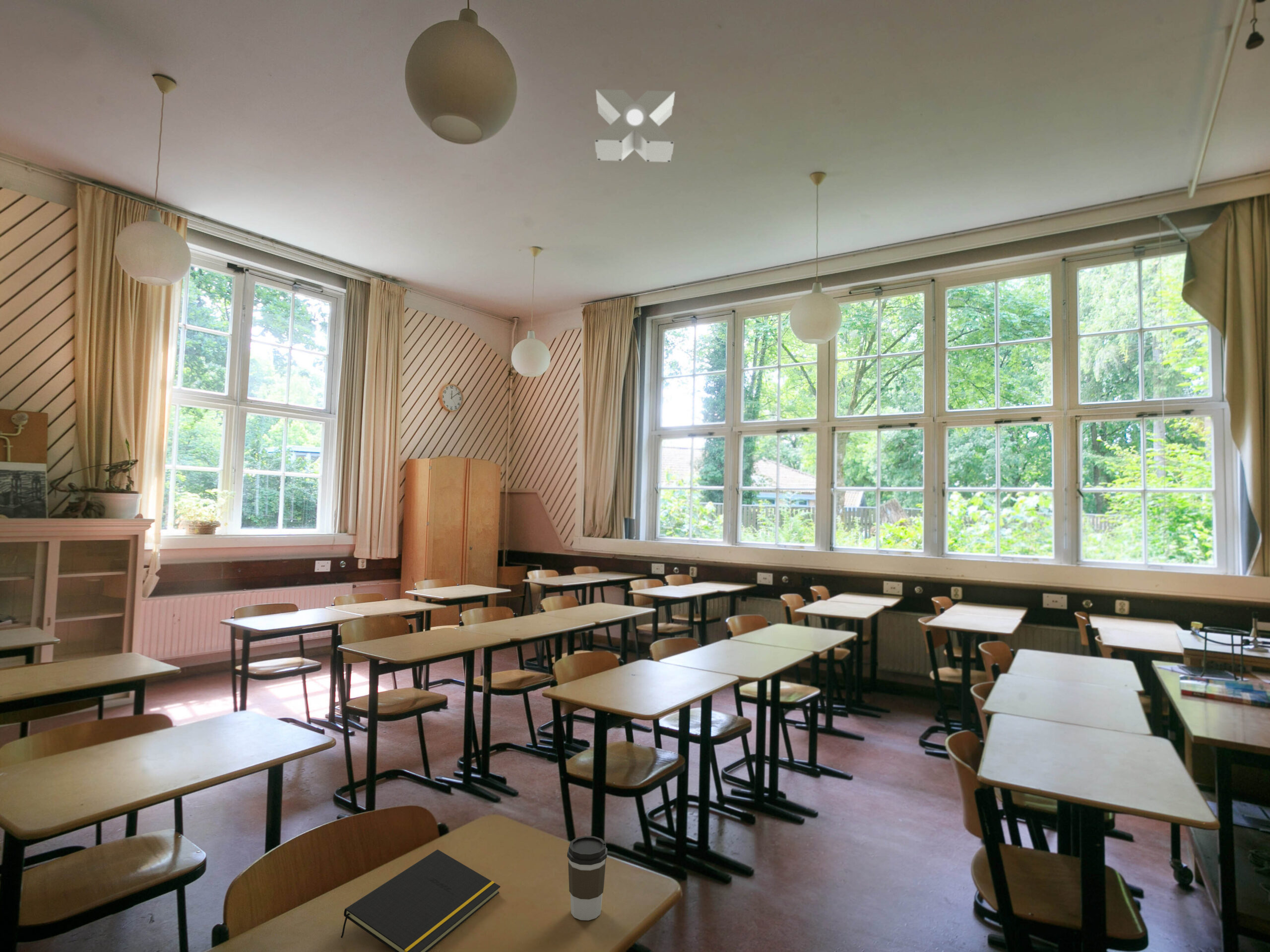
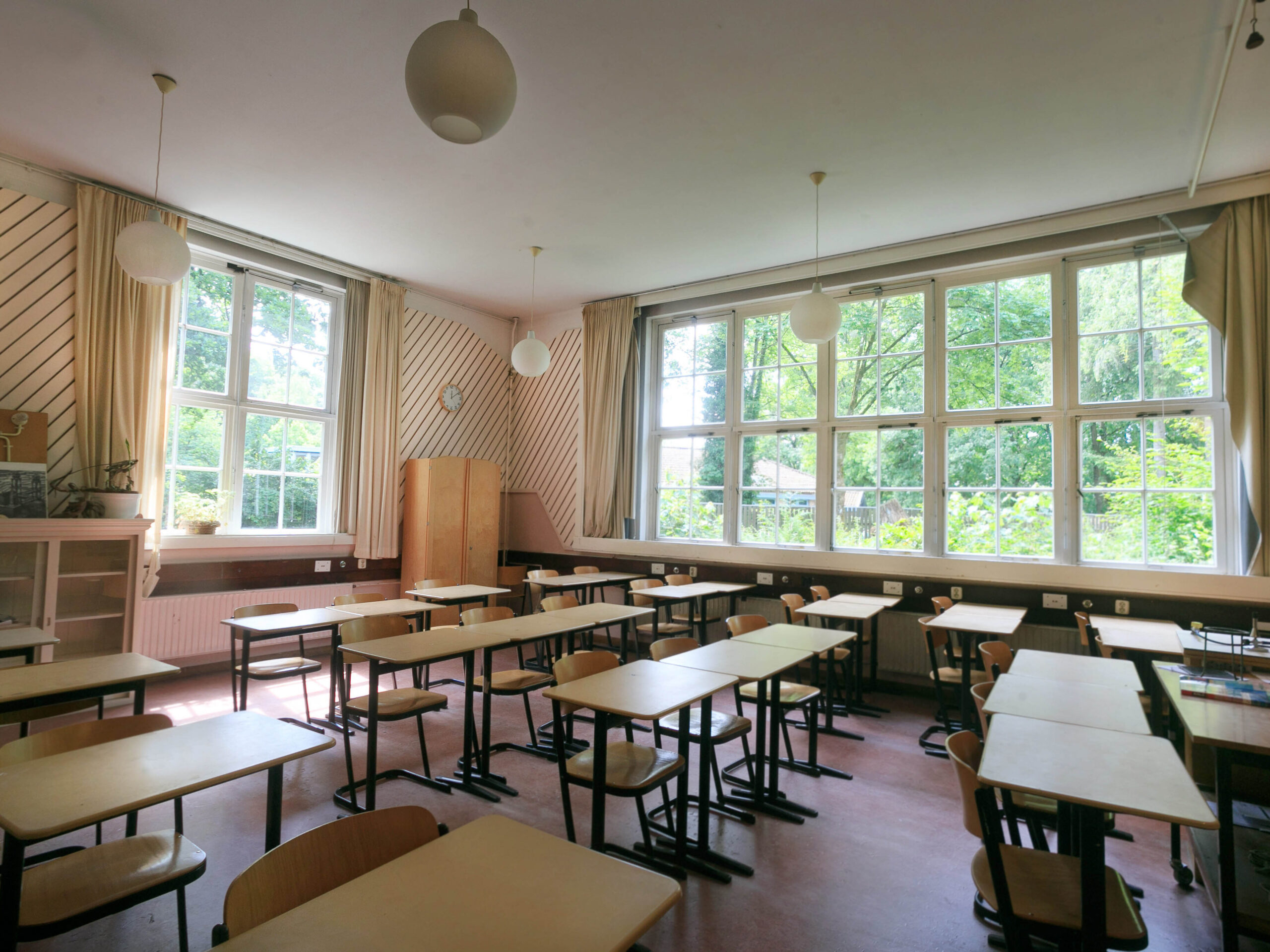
- coffee cup (587, 878)
- notepad (426, 900)
- projector (635, 128)
